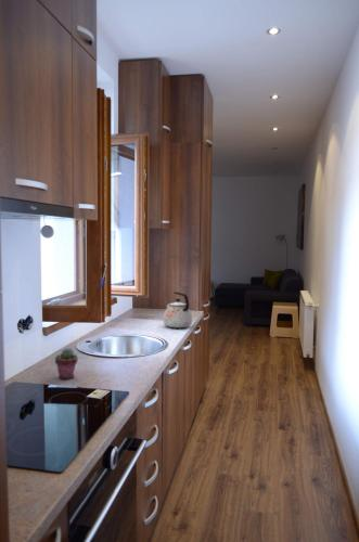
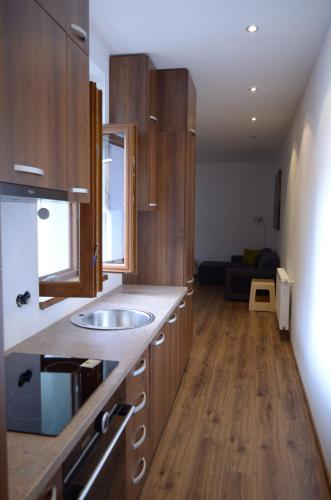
- kettle (177, 309)
- potted succulent (66, 362)
